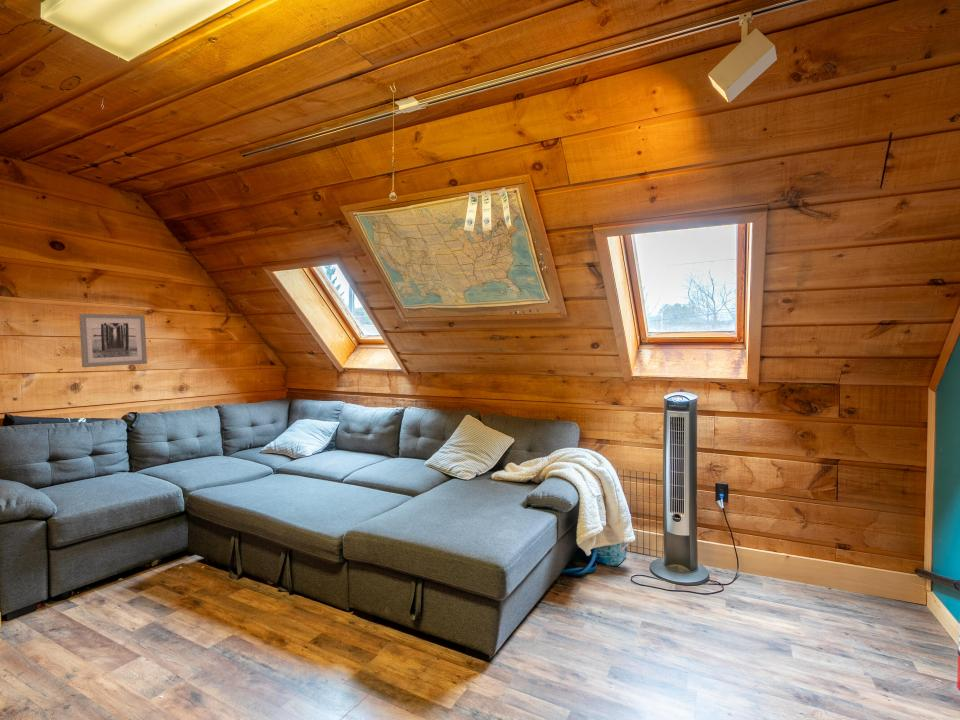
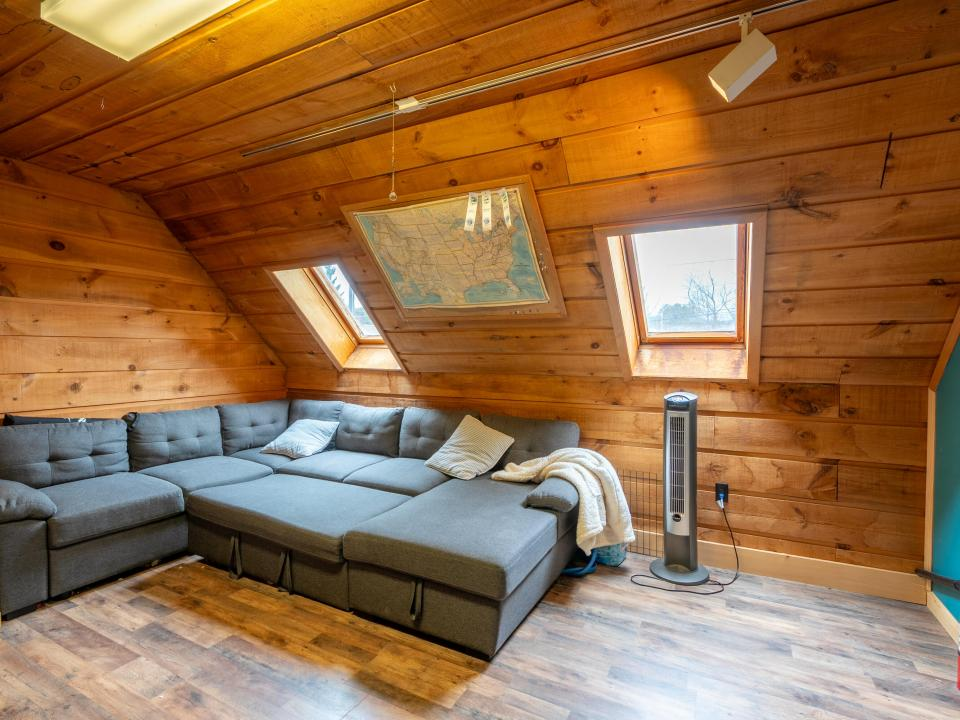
- wall art (114, 340)
